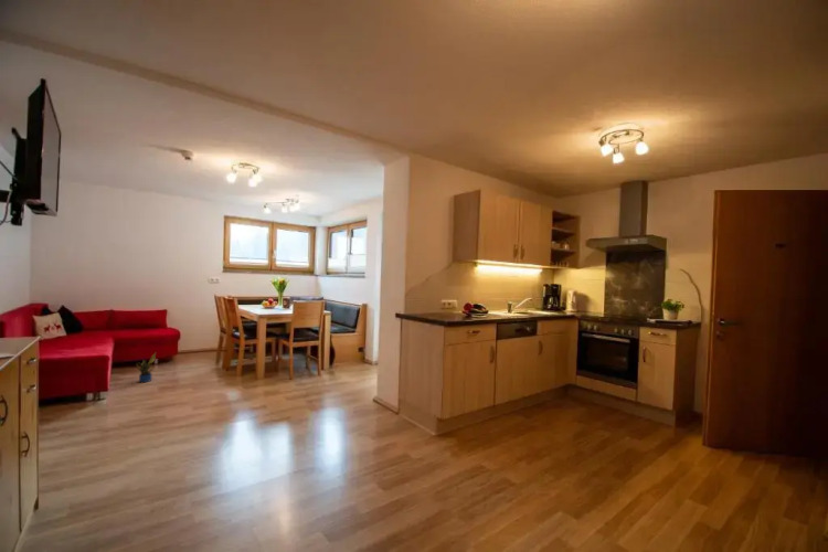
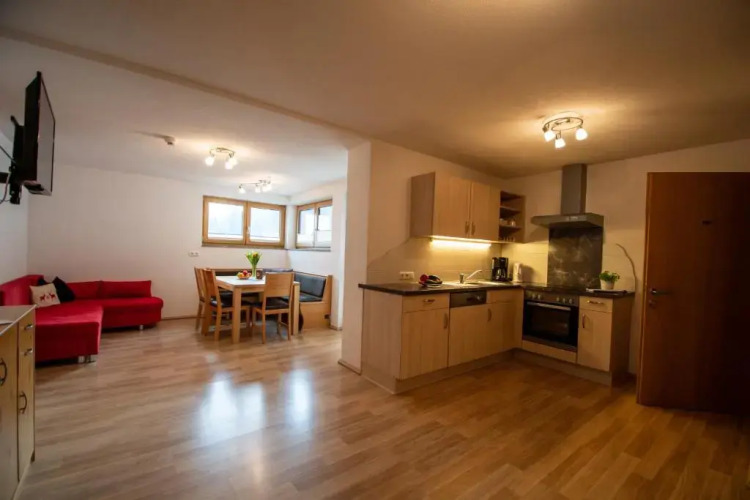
- potted plant (146, 367)
